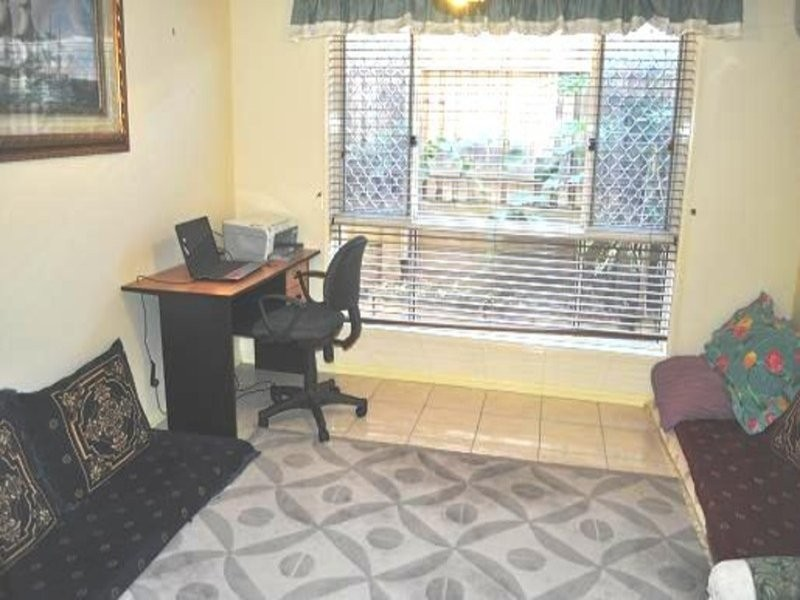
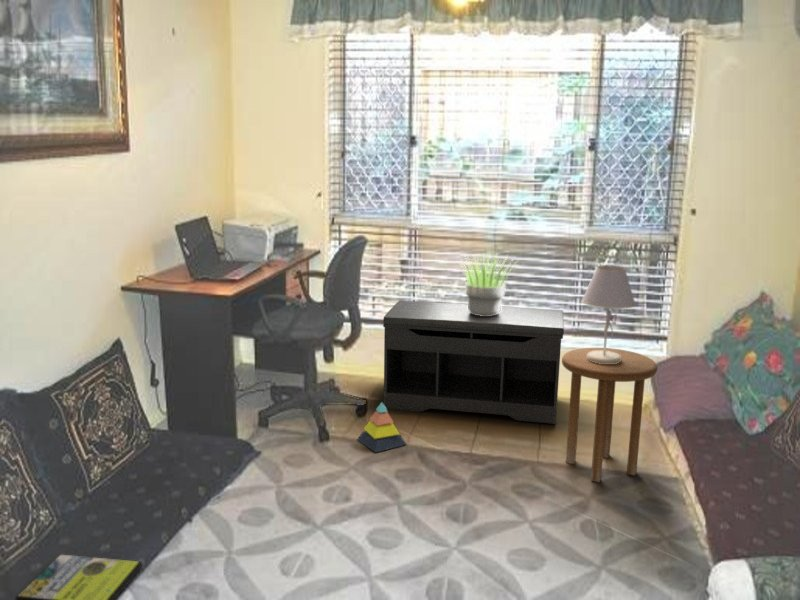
+ table lamp (607, 314)
+ potted plant (485, 285)
+ stacking toy (381, 422)
+ side table (604, 414)
+ bench (473, 358)
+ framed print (81, 581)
